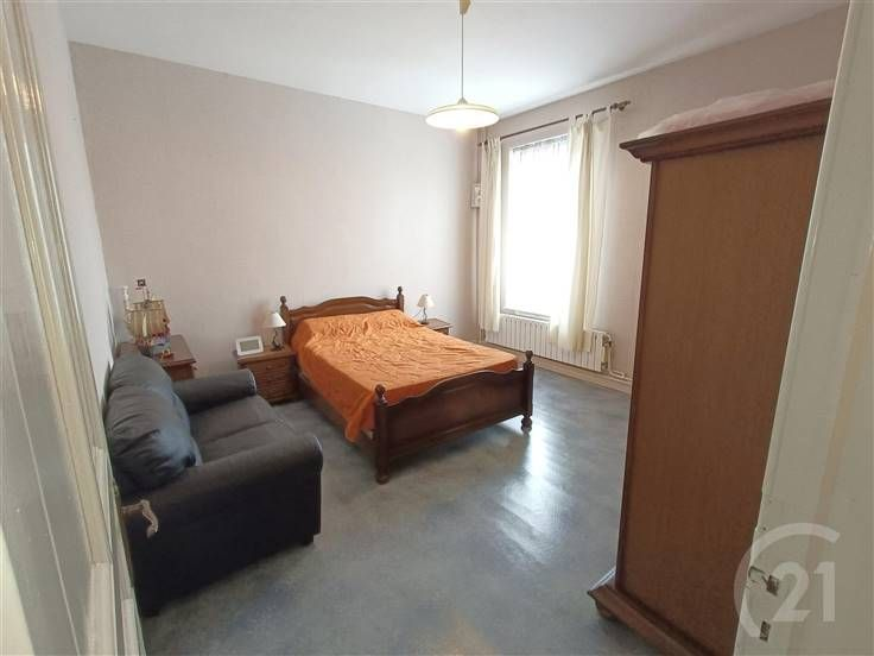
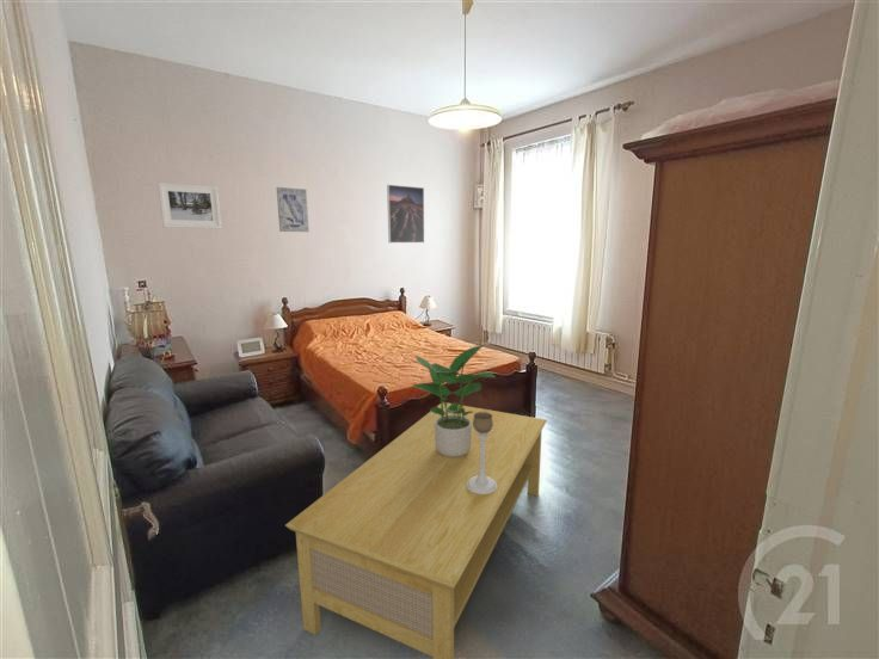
+ coffee table (445, 504)
+ candle holder (481, 450)
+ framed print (191, 205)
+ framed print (406, 215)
+ wall art (293, 210)
+ potted plant (445, 398)
